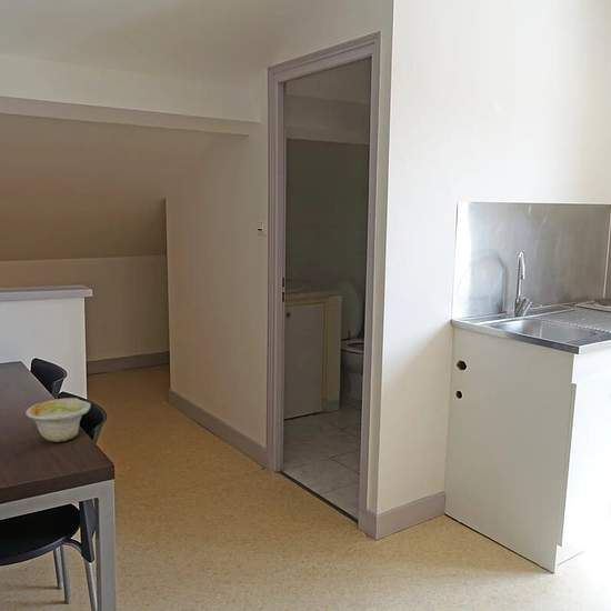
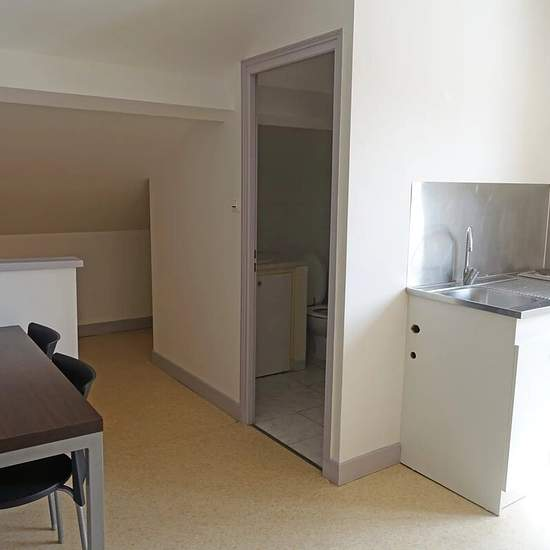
- bowl (59, 421)
